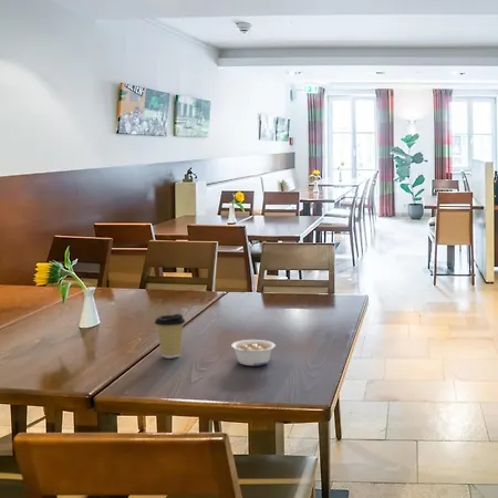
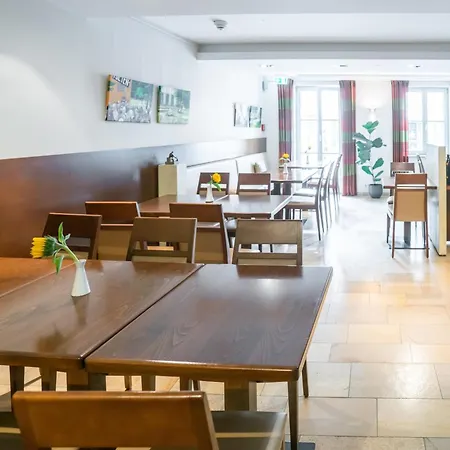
- legume (253, 352)
- coffee cup (169, 335)
